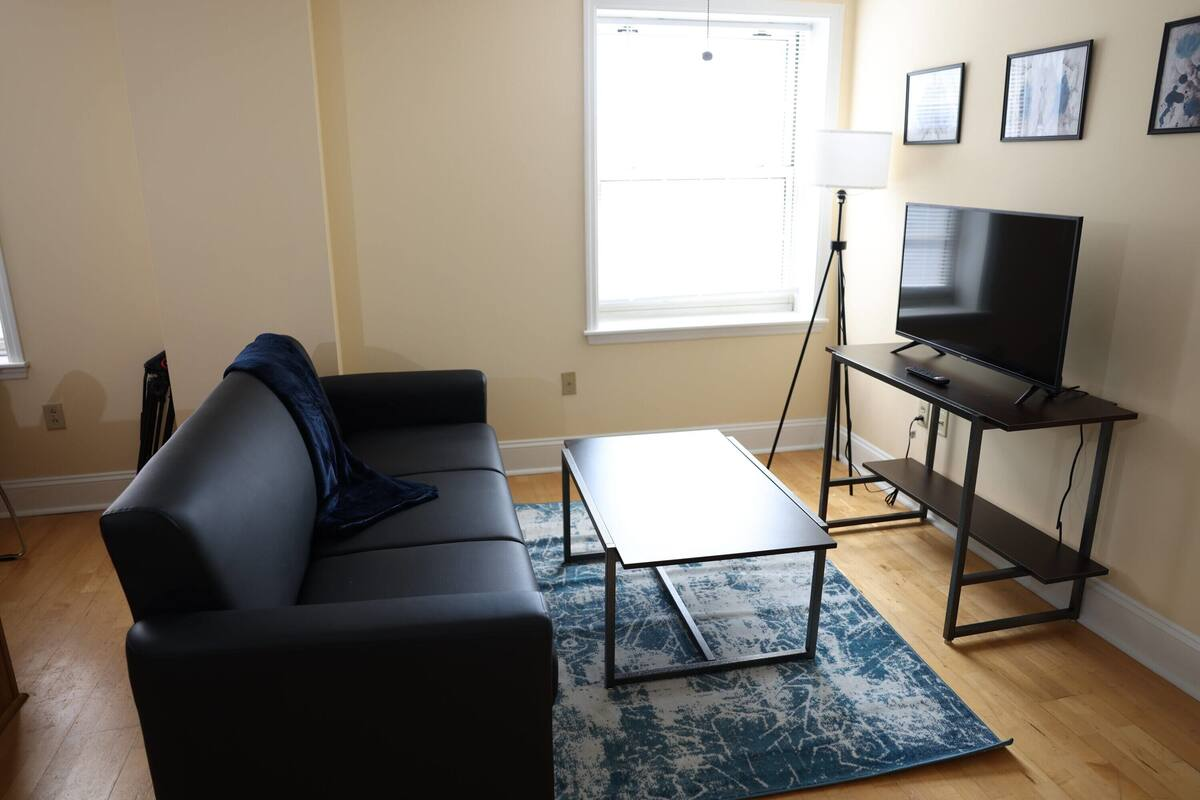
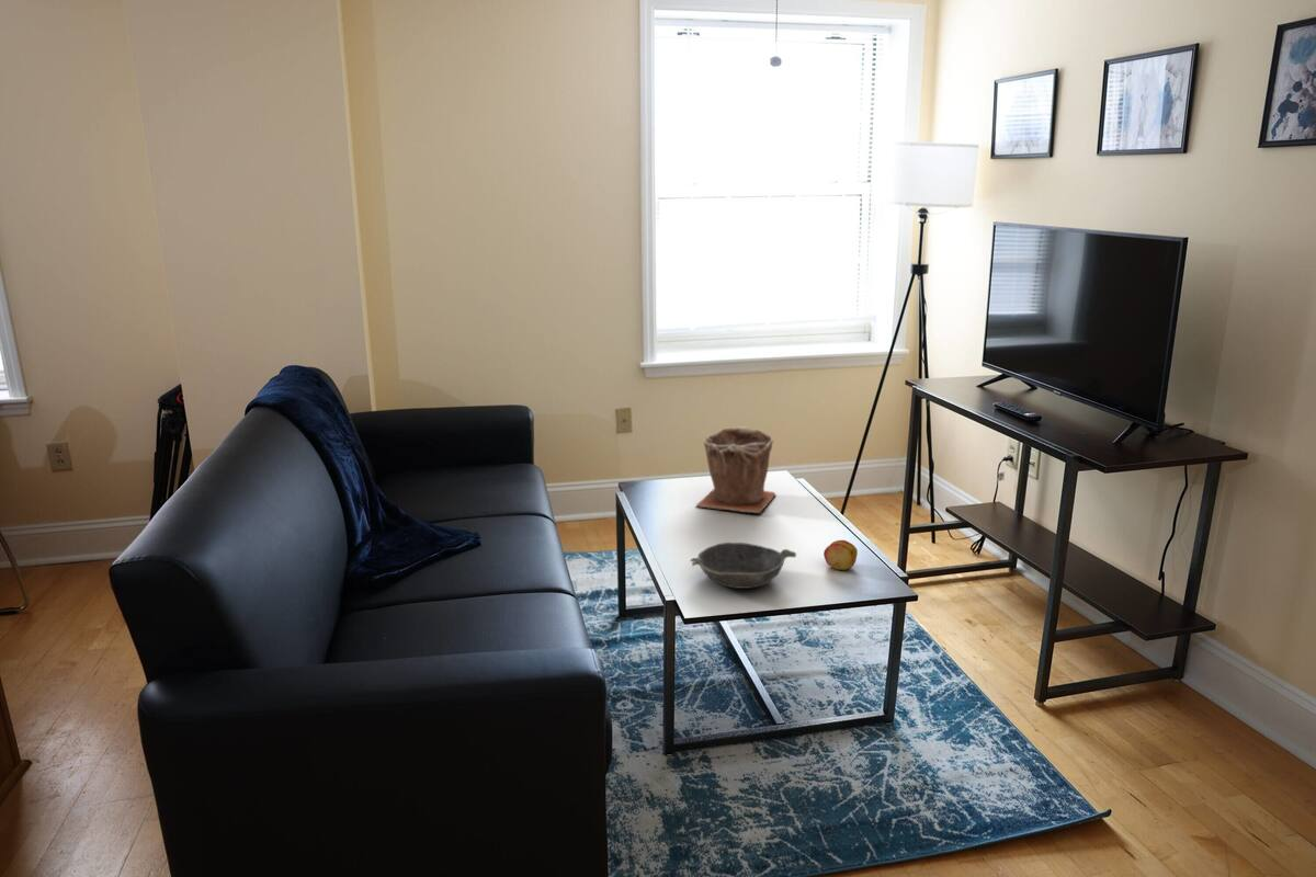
+ fruit (841, 554)
+ bowl (742, 565)
+ plant pot (737, 467)
